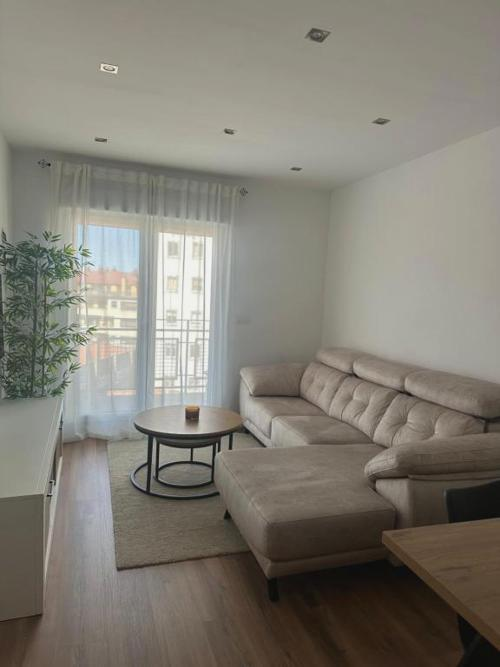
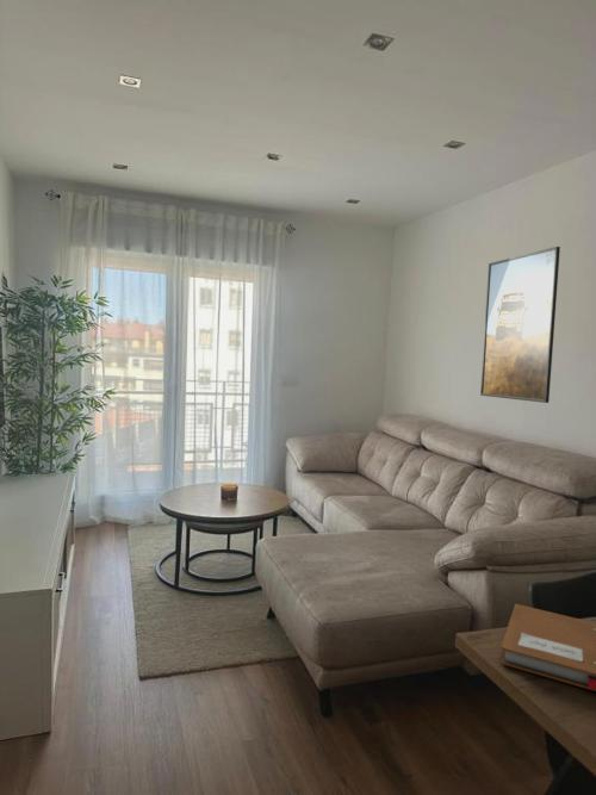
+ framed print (516, 328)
+ notebook (558, 645)
